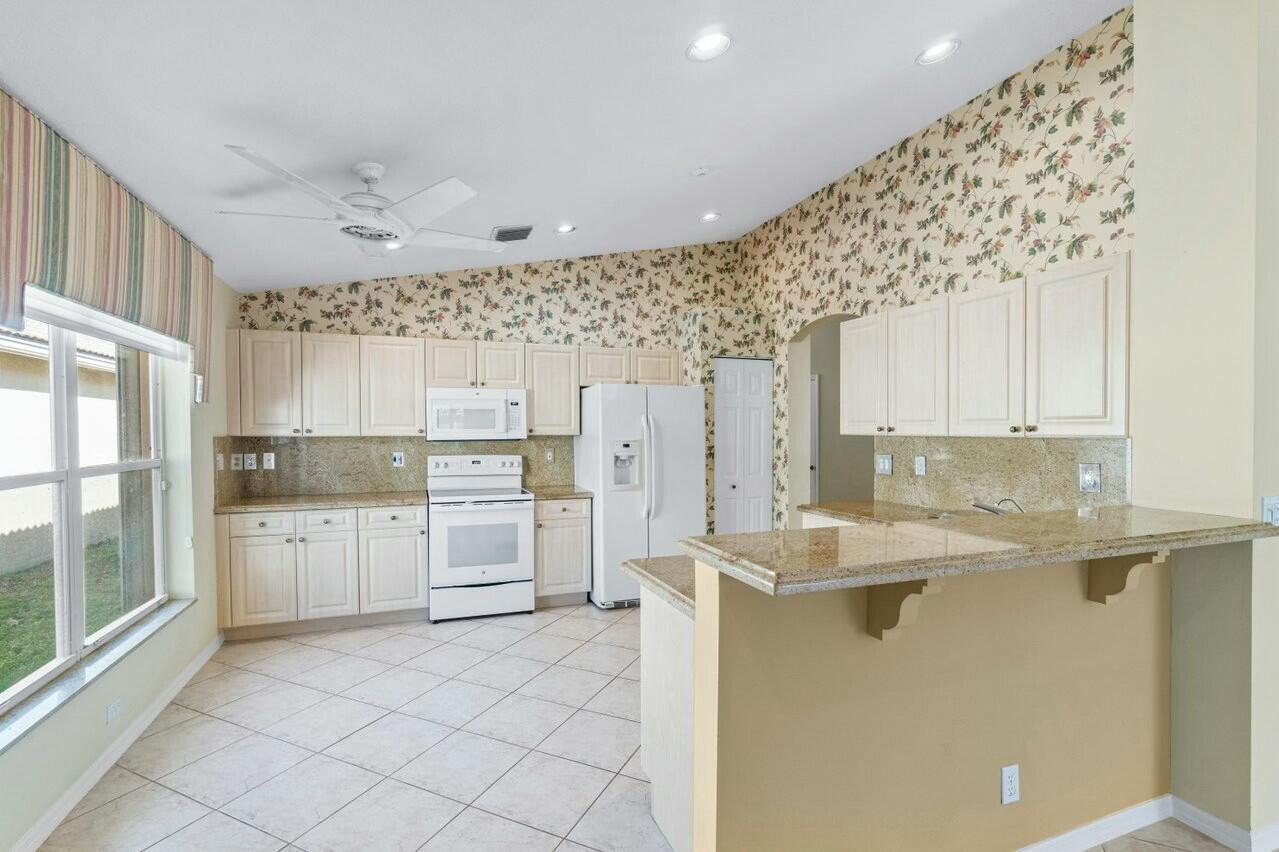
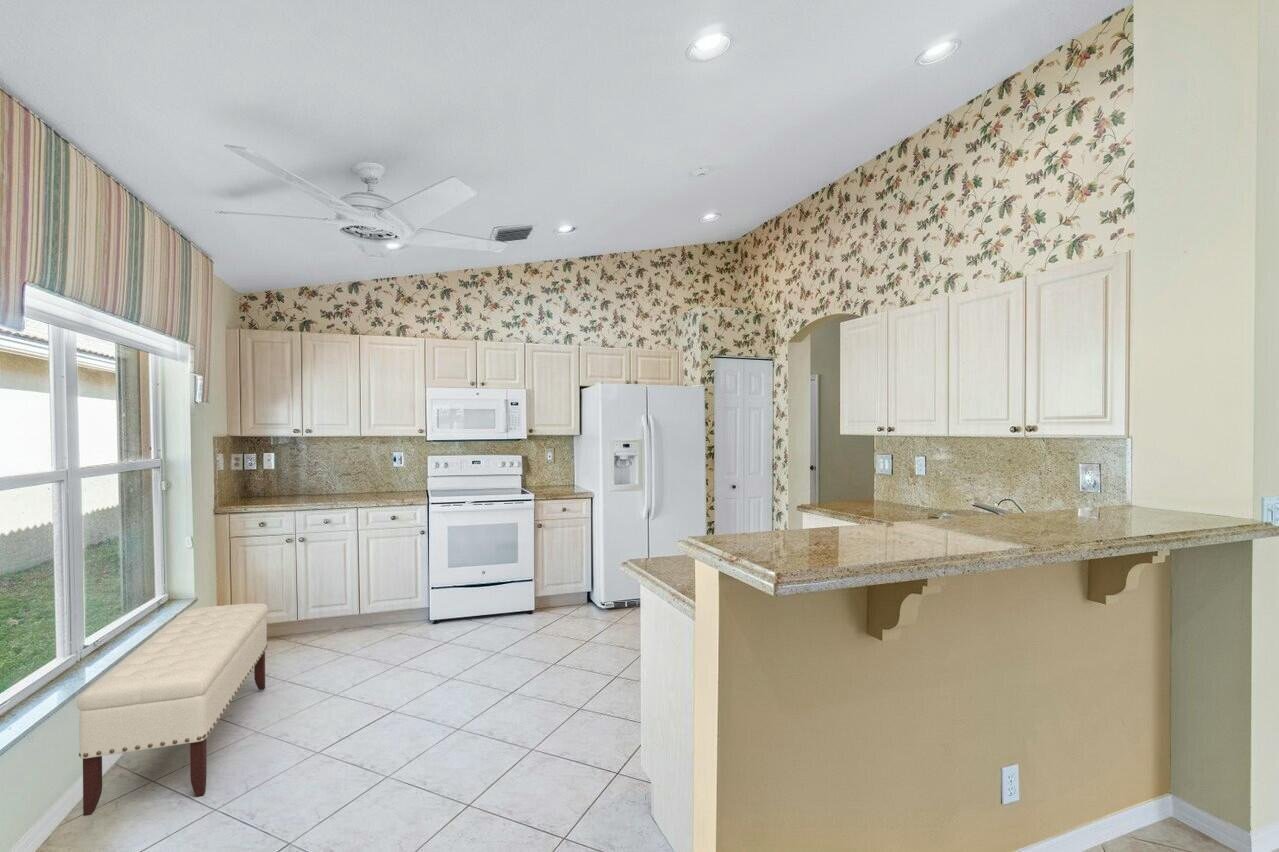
+ bench (191, 688)
